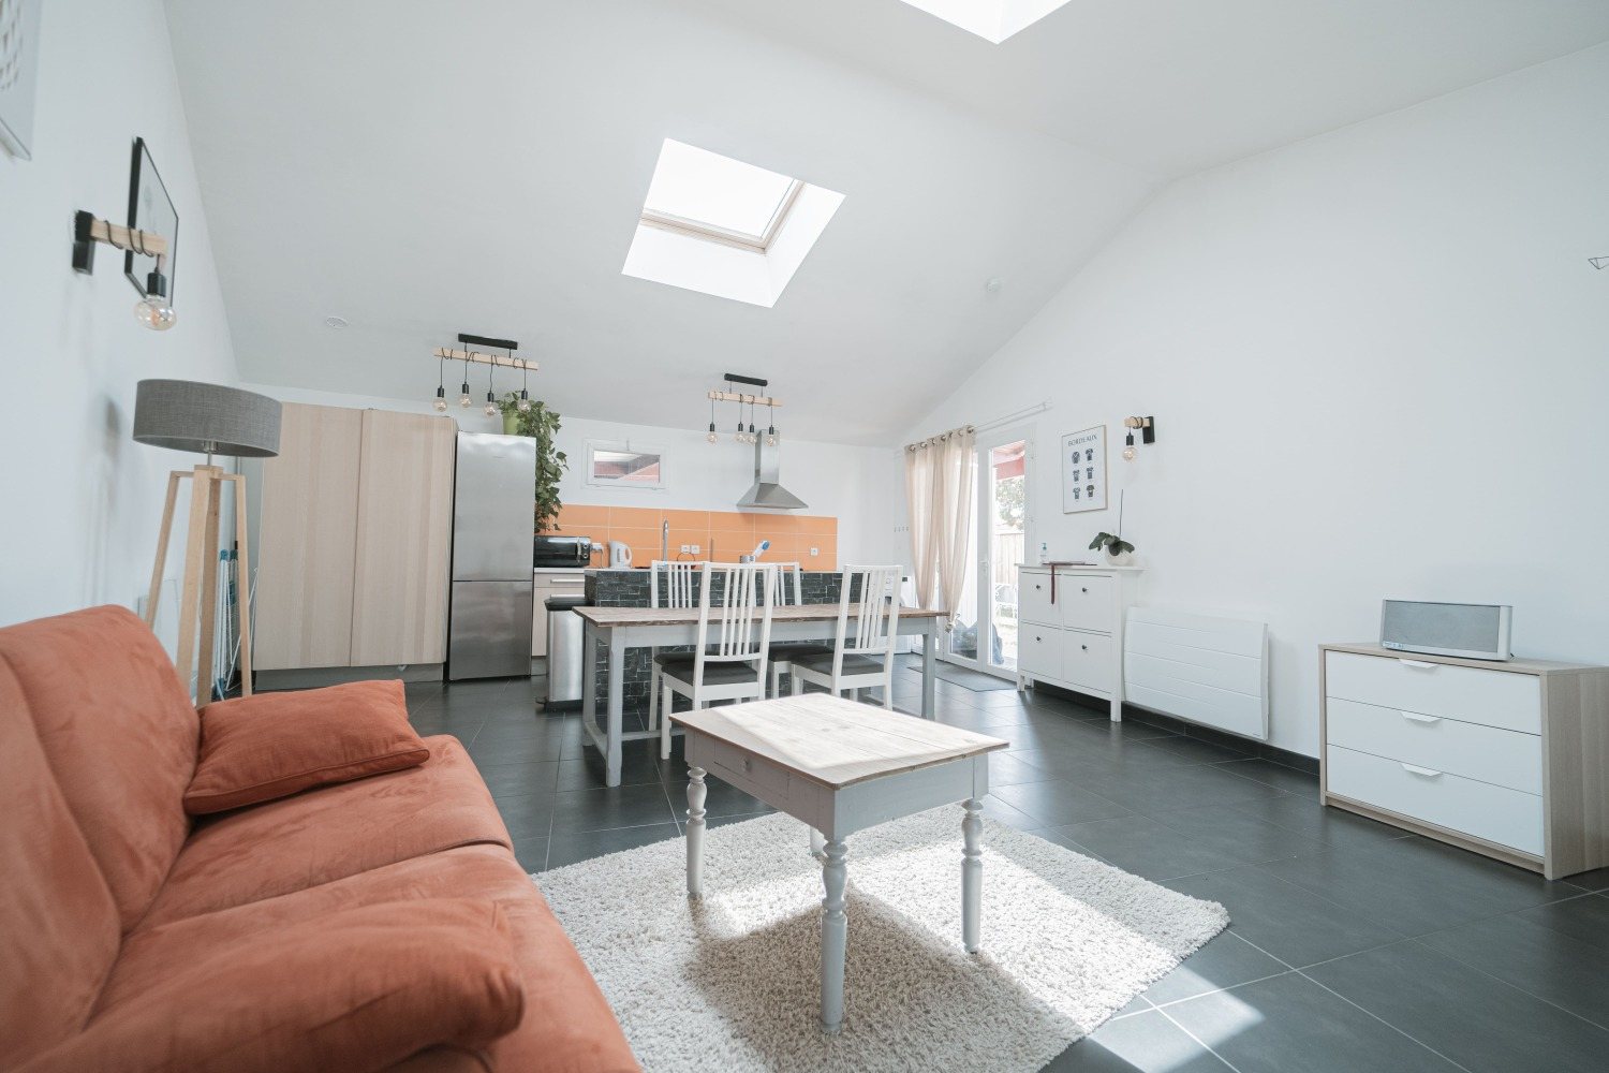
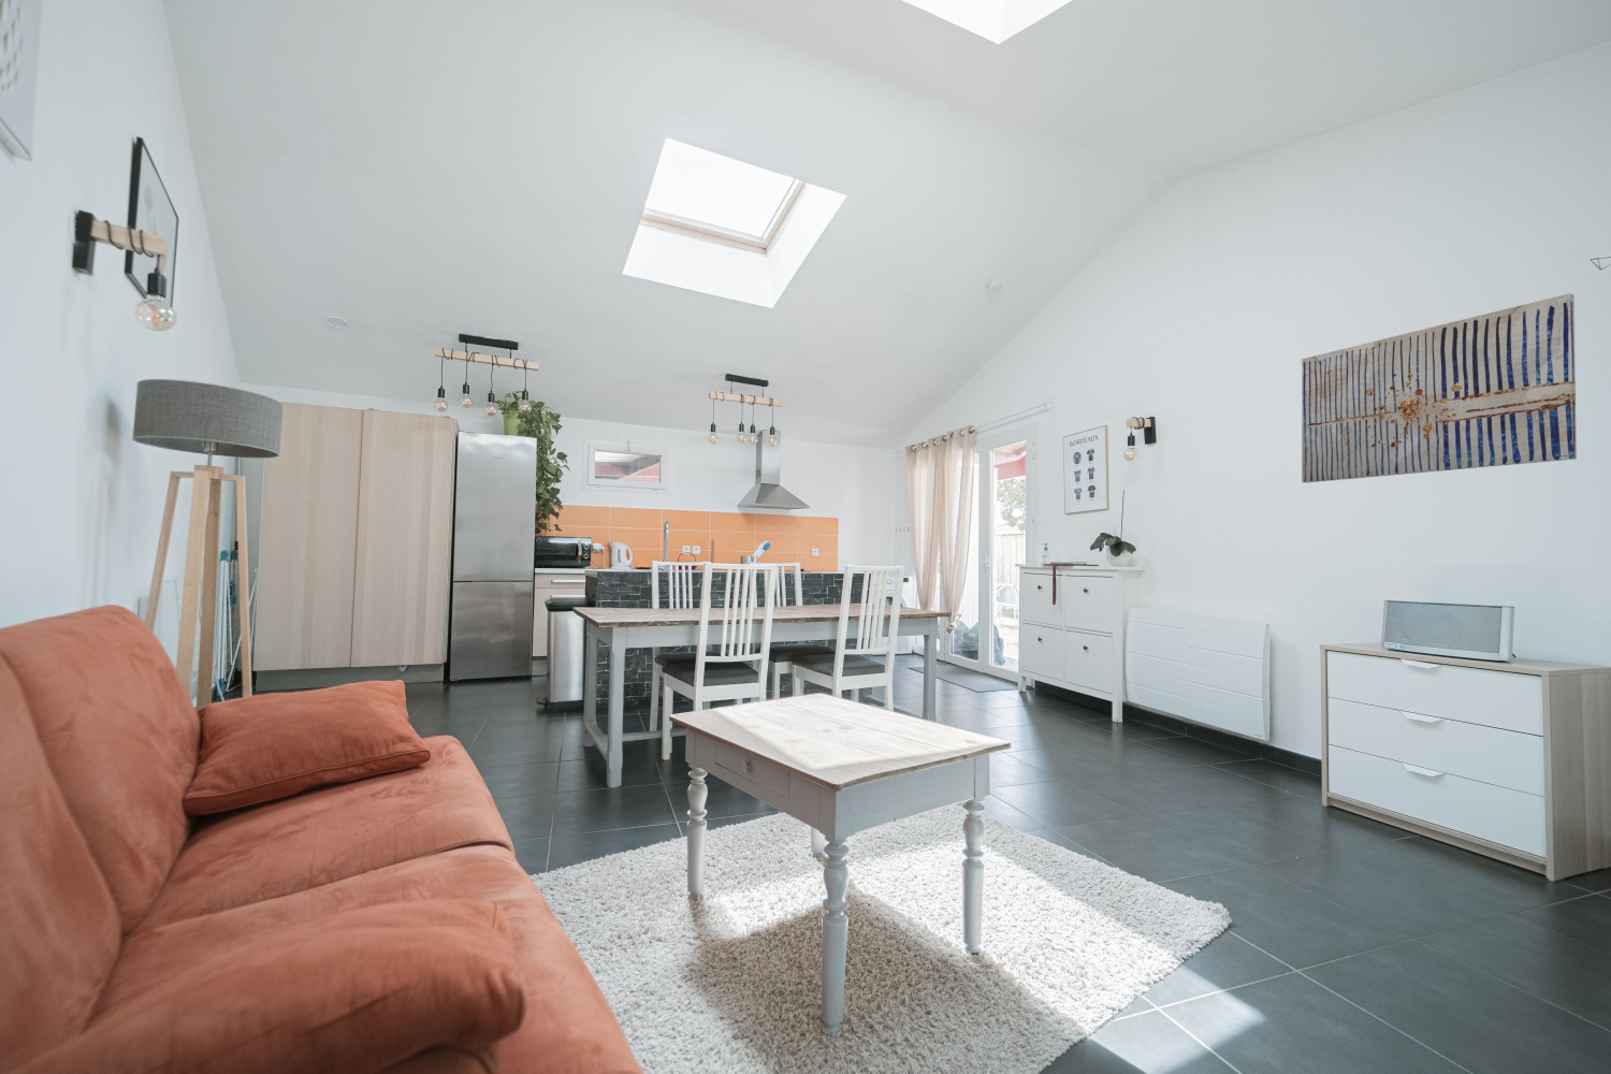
+ wall art (1419, 400)
